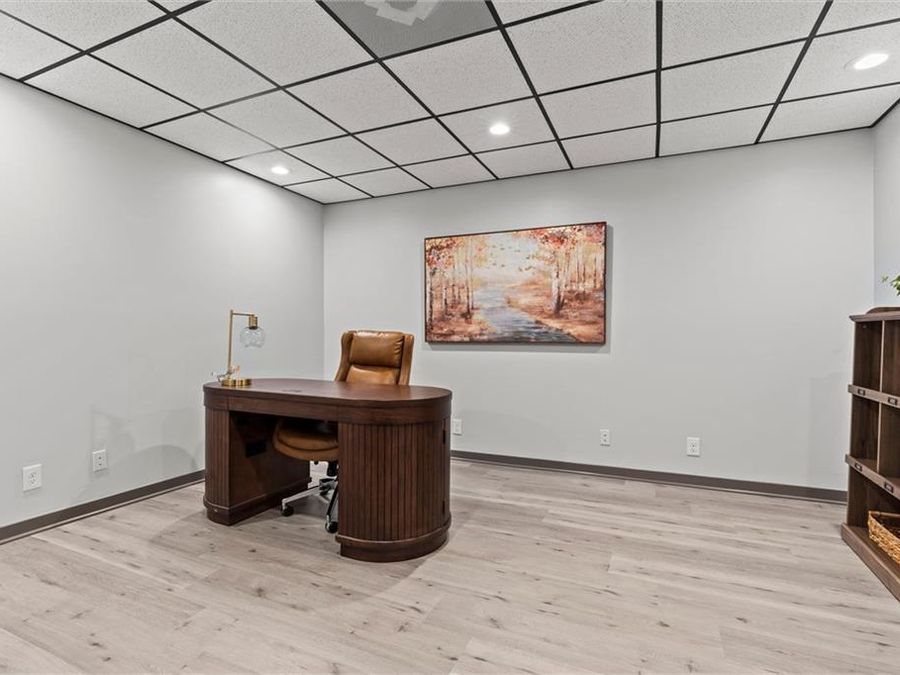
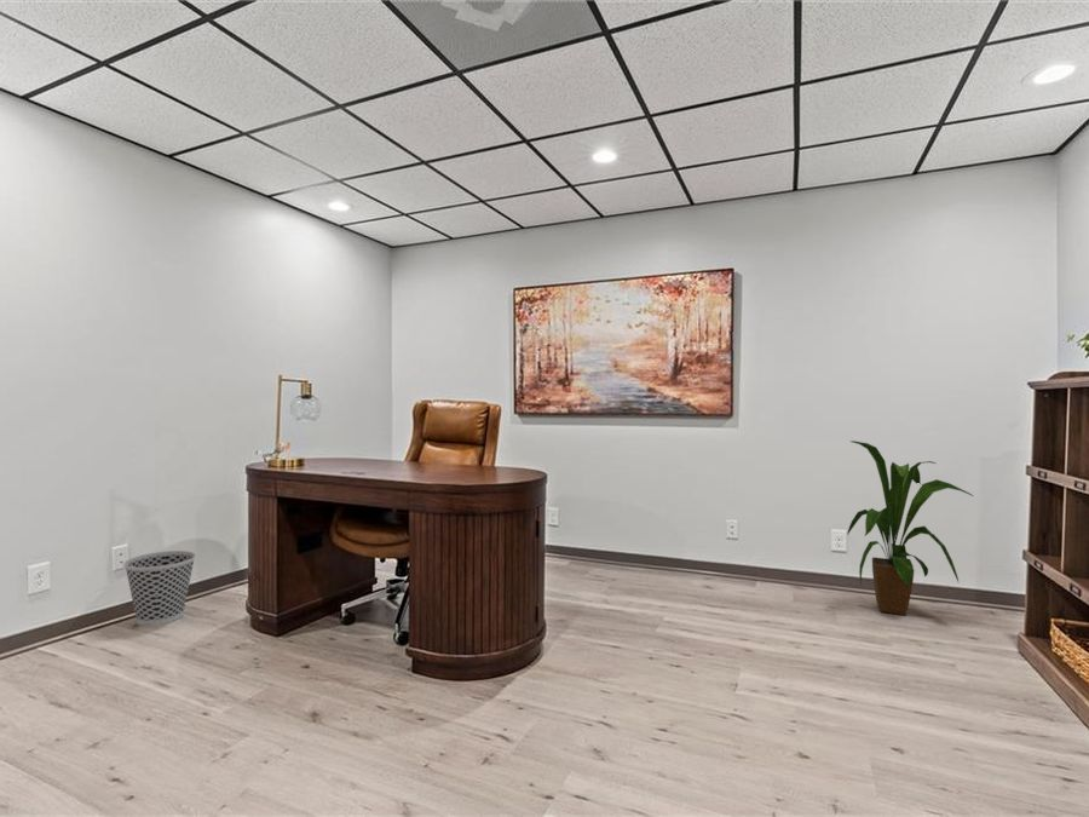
+ wastebasket (160, 587)
+ house plant (912, 529)
